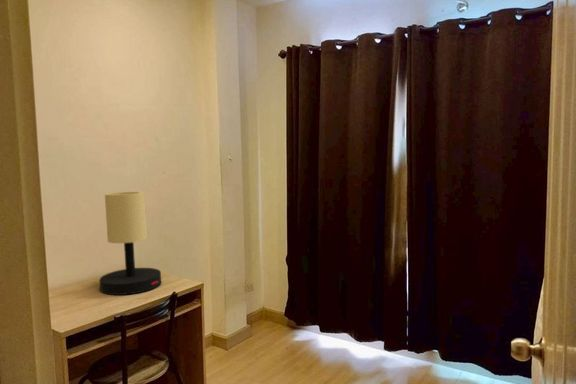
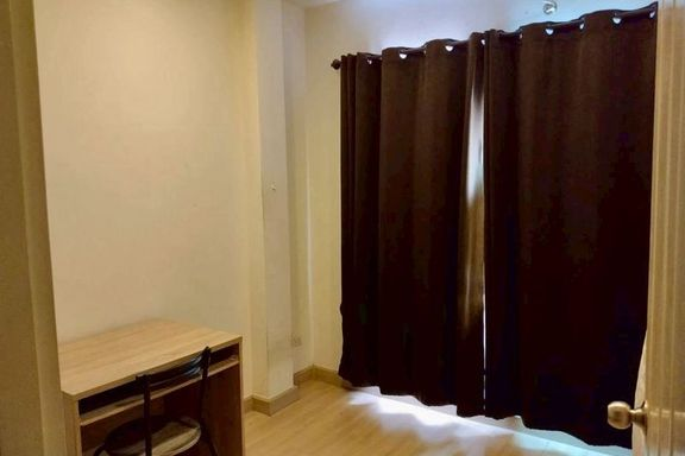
- table lamp (128, 239)
